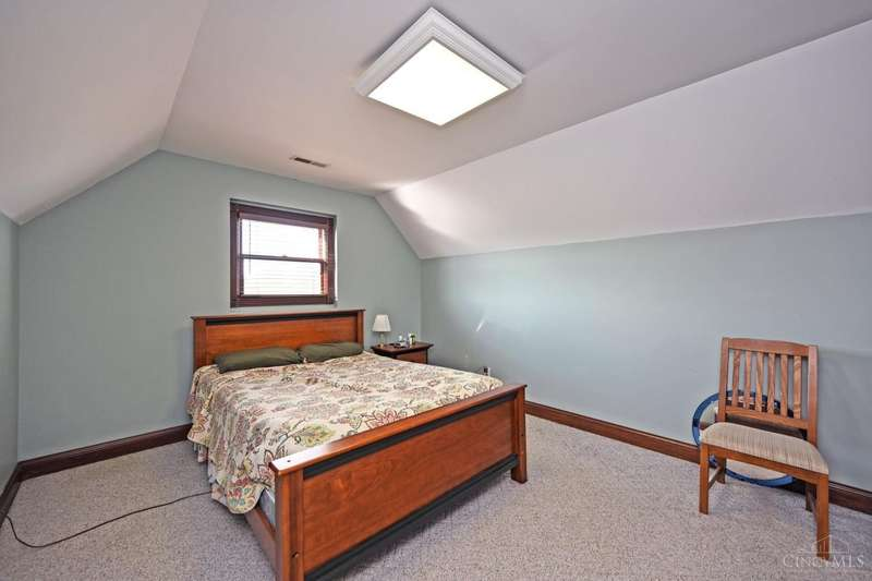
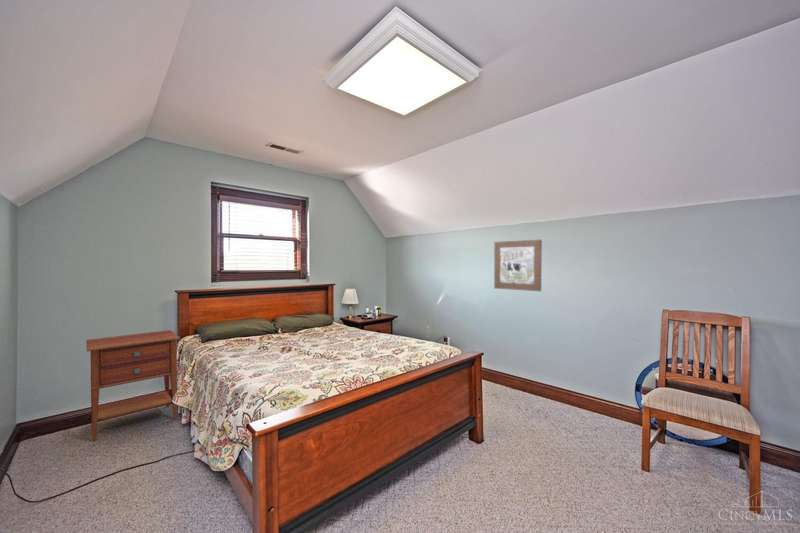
+ wall art (516, 265)
+ nightstand (134, 380)
